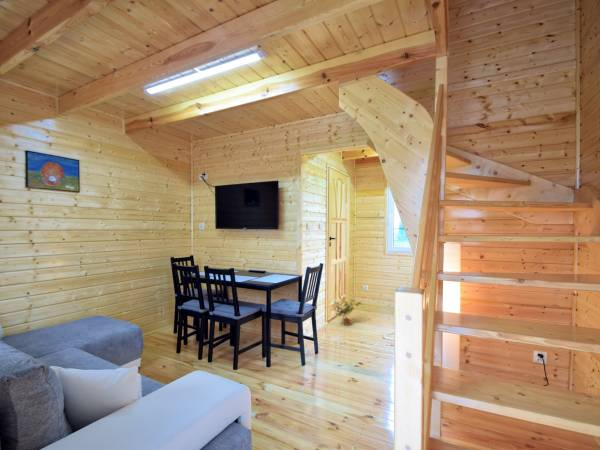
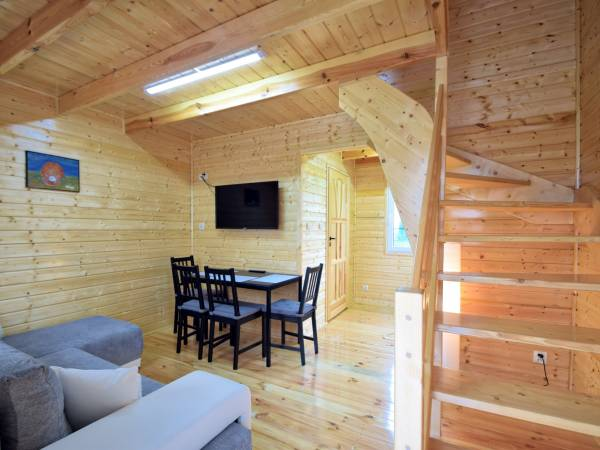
- potted plant (345, 311)
